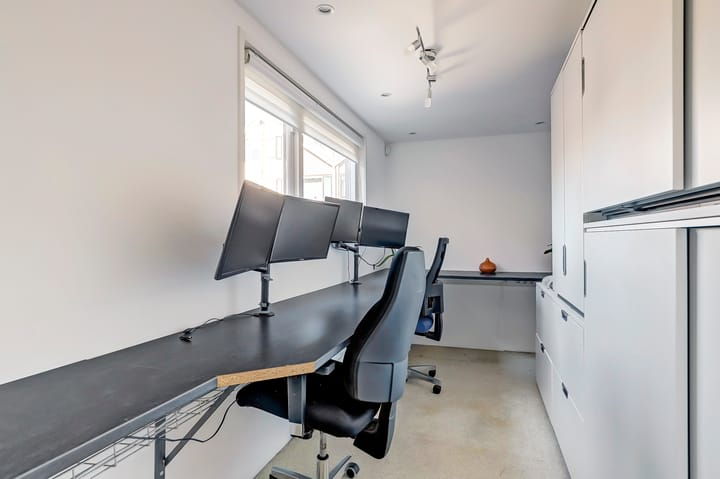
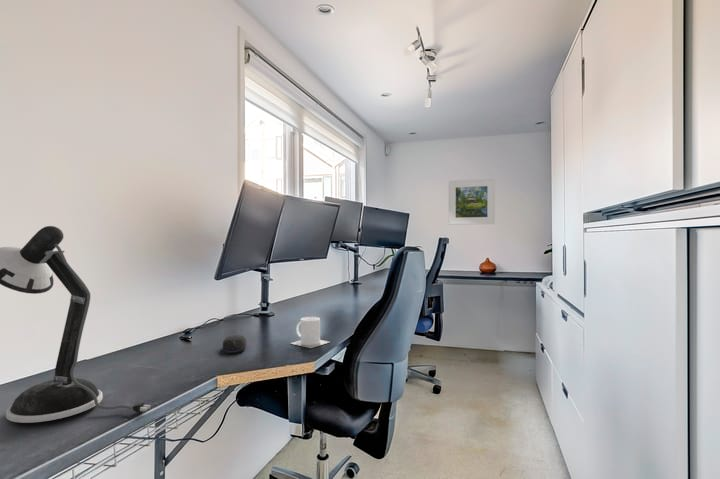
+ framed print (471, 202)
+ mug (308, 330)
+ computer mouse (234, 342)
+ desk lamp (67, 317)
